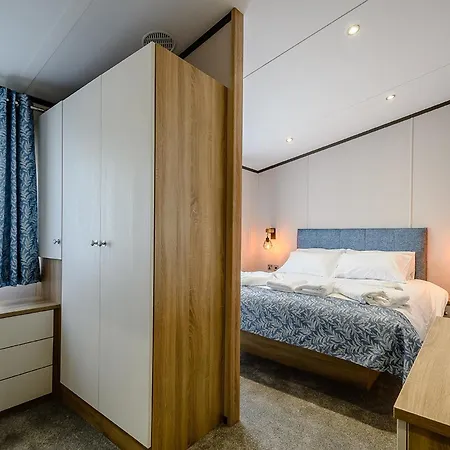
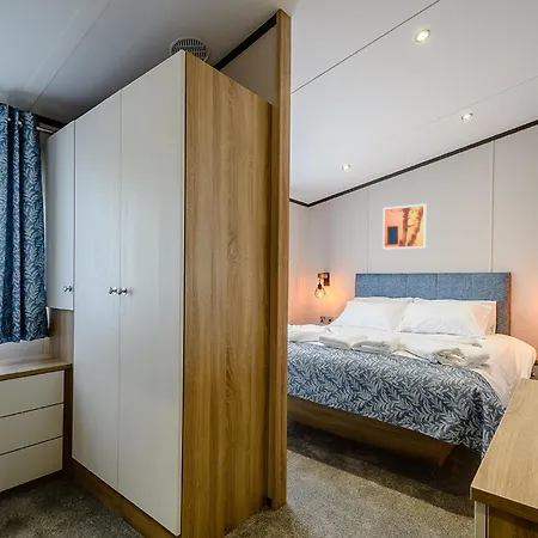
+ wall art (403, 227)
